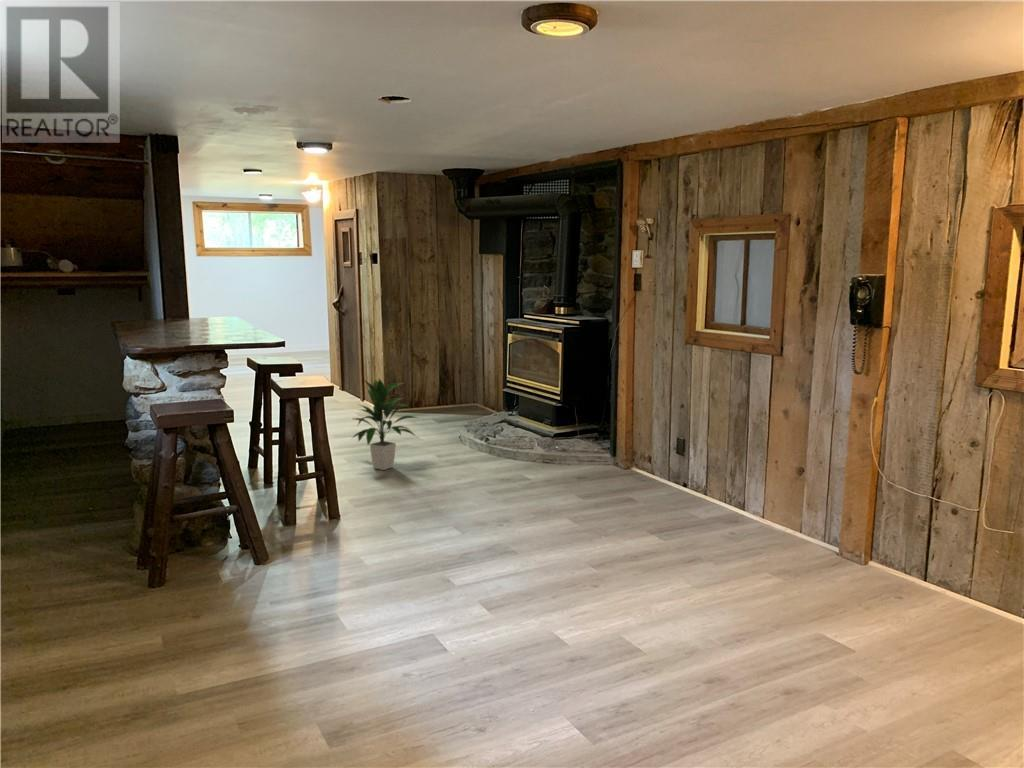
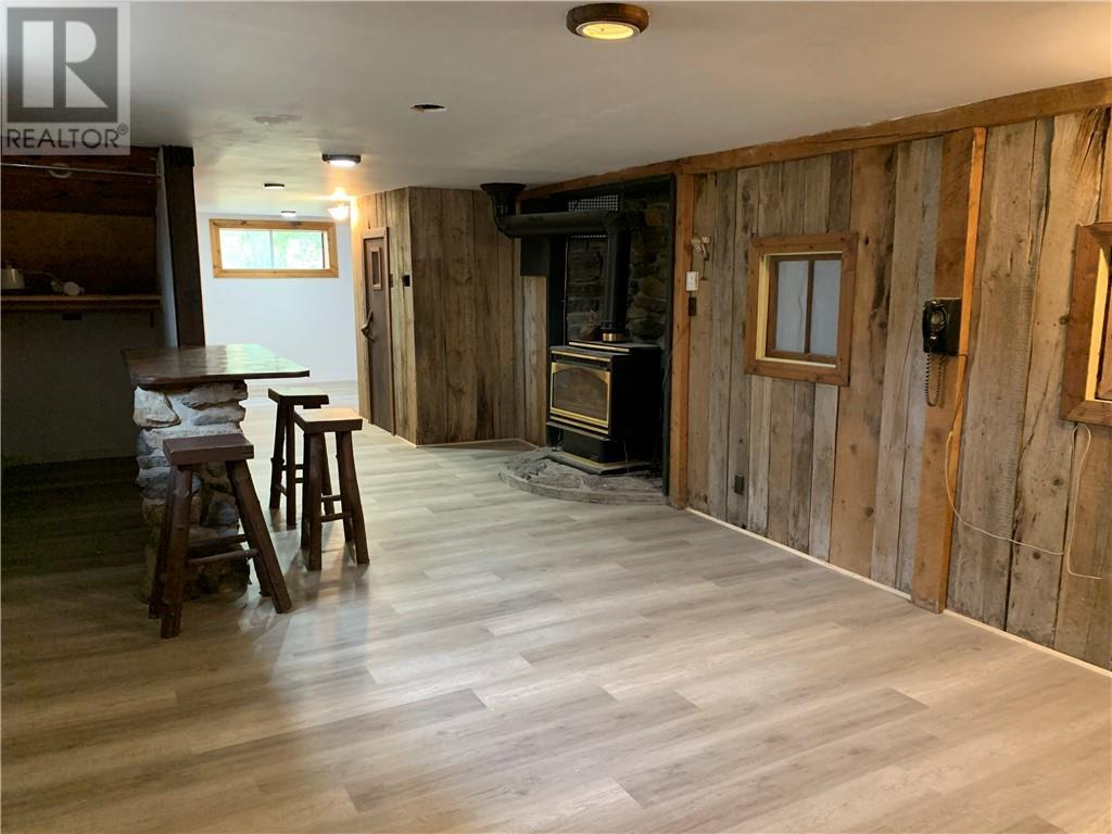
- indoor plant (381, 421)
